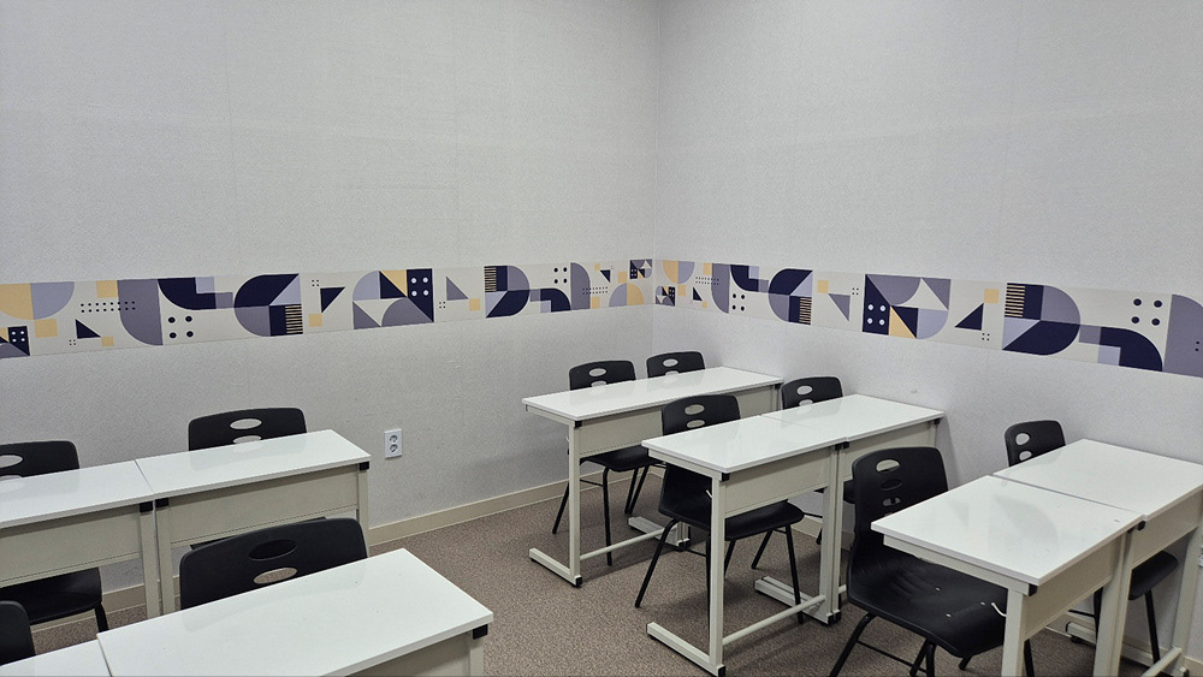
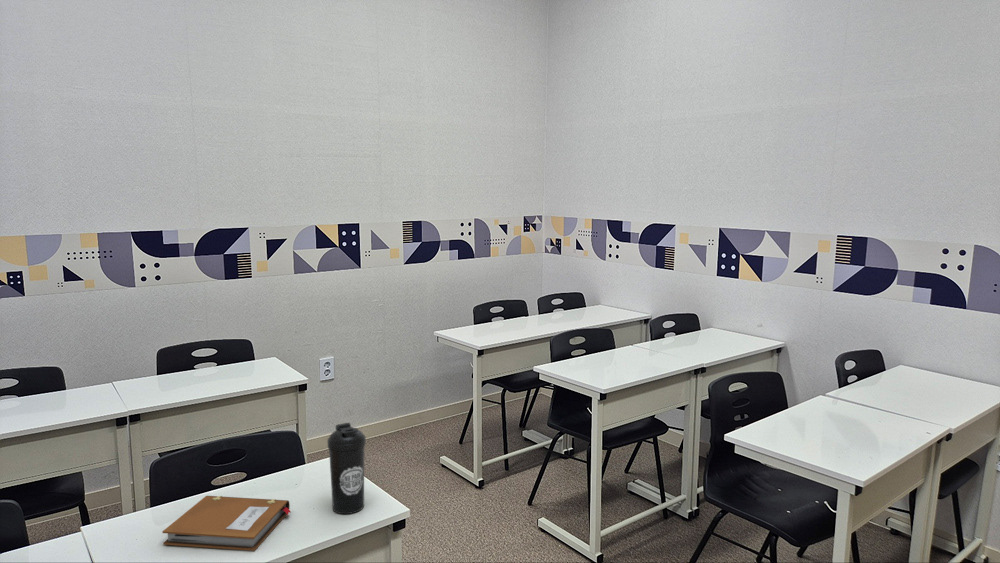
+ water bottle (347, 467)
+ notebook (232, 520)
